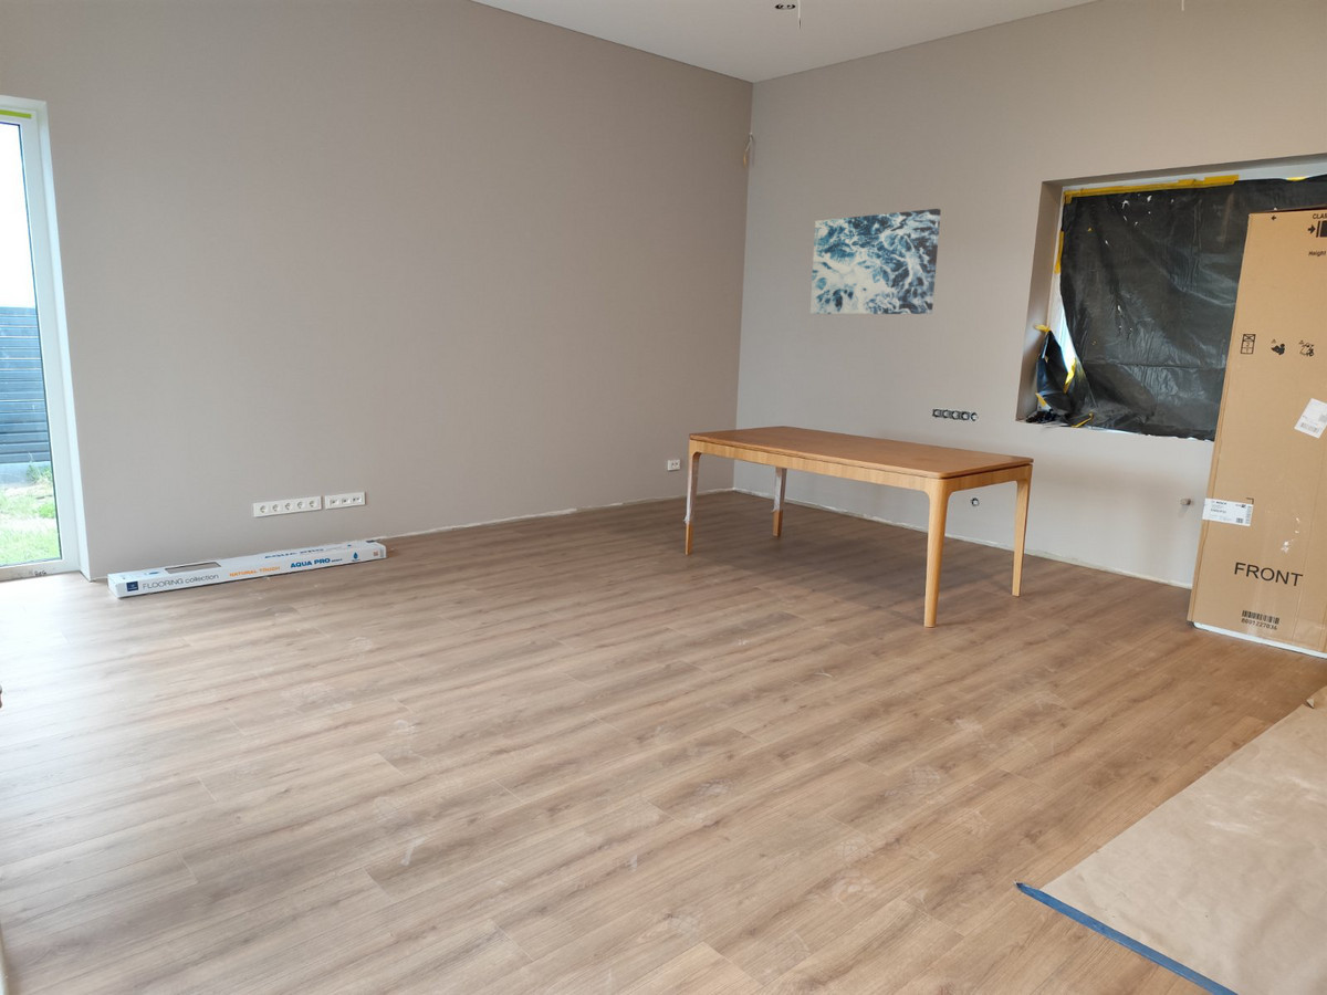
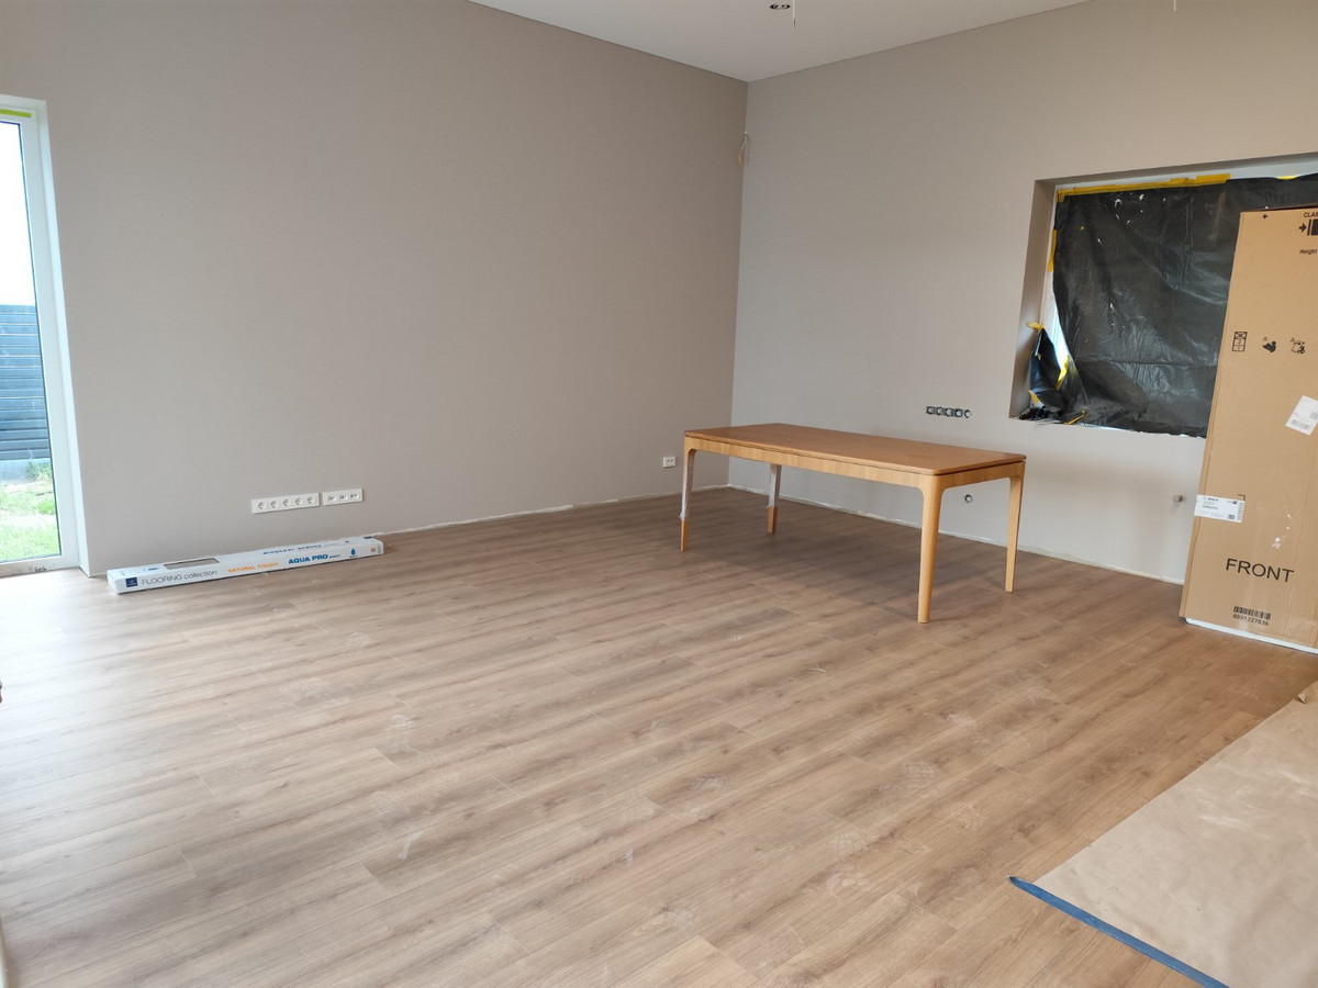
- wall art (870, 264)
